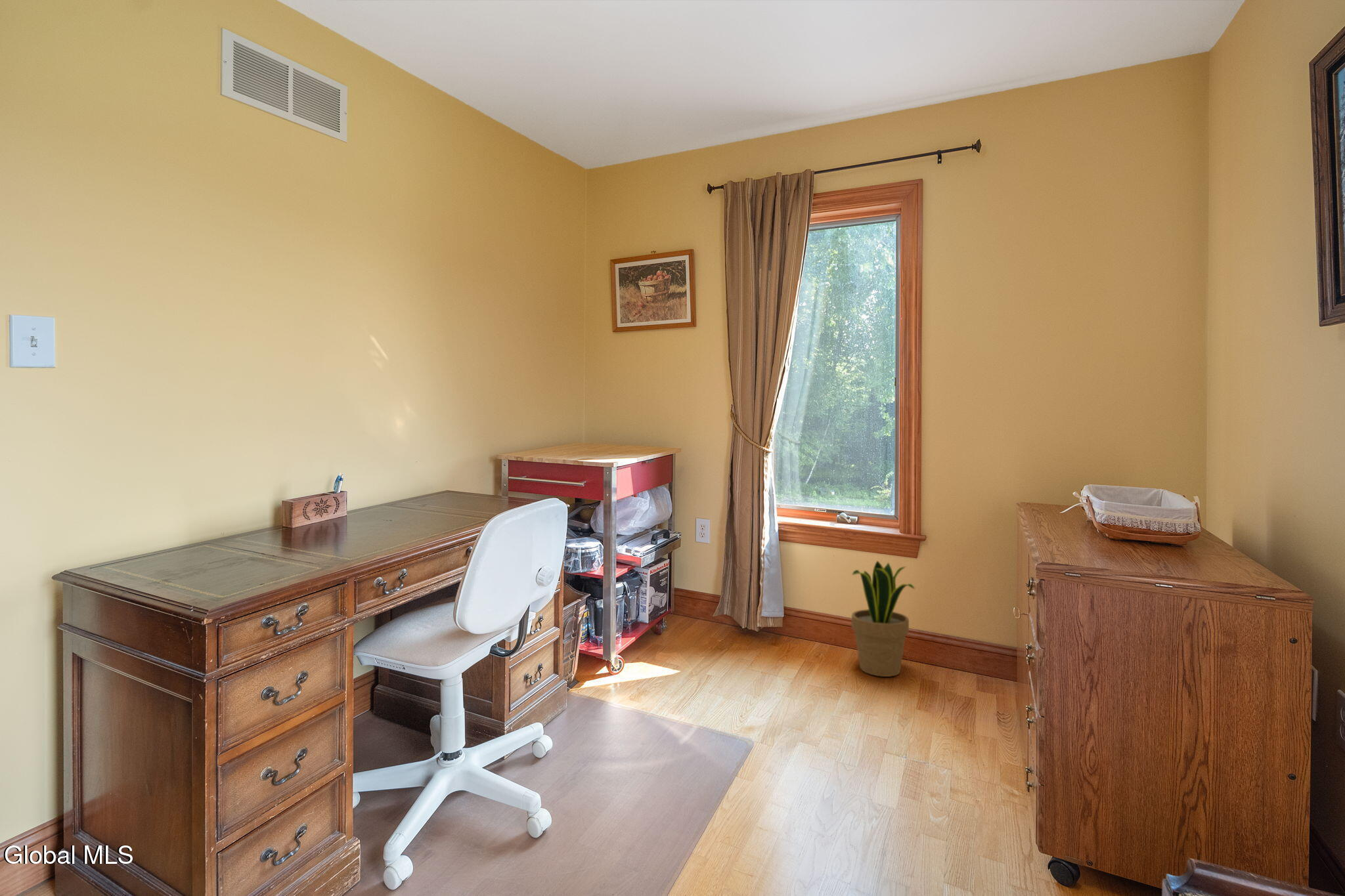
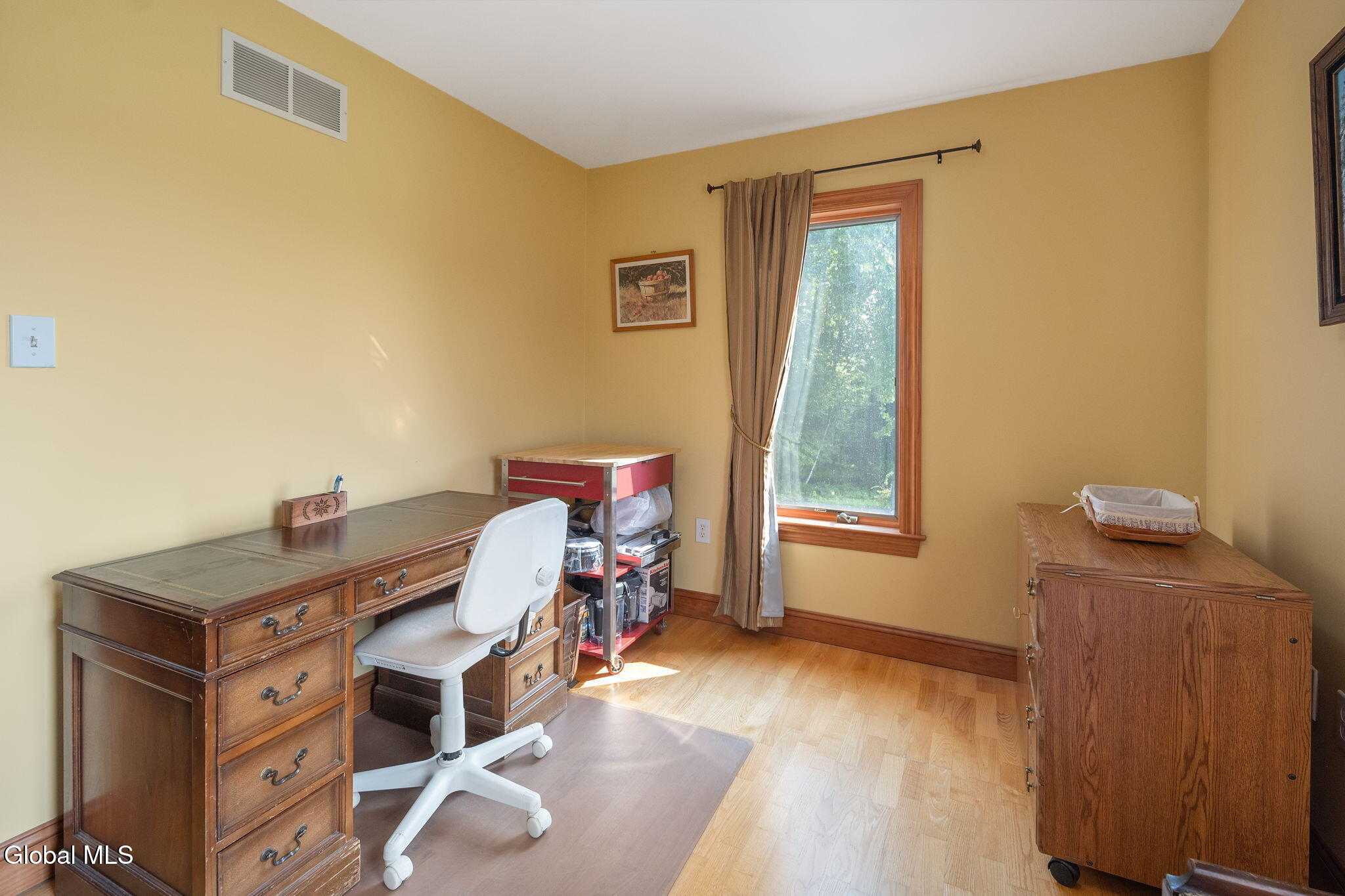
- potted plant (882, 616)
